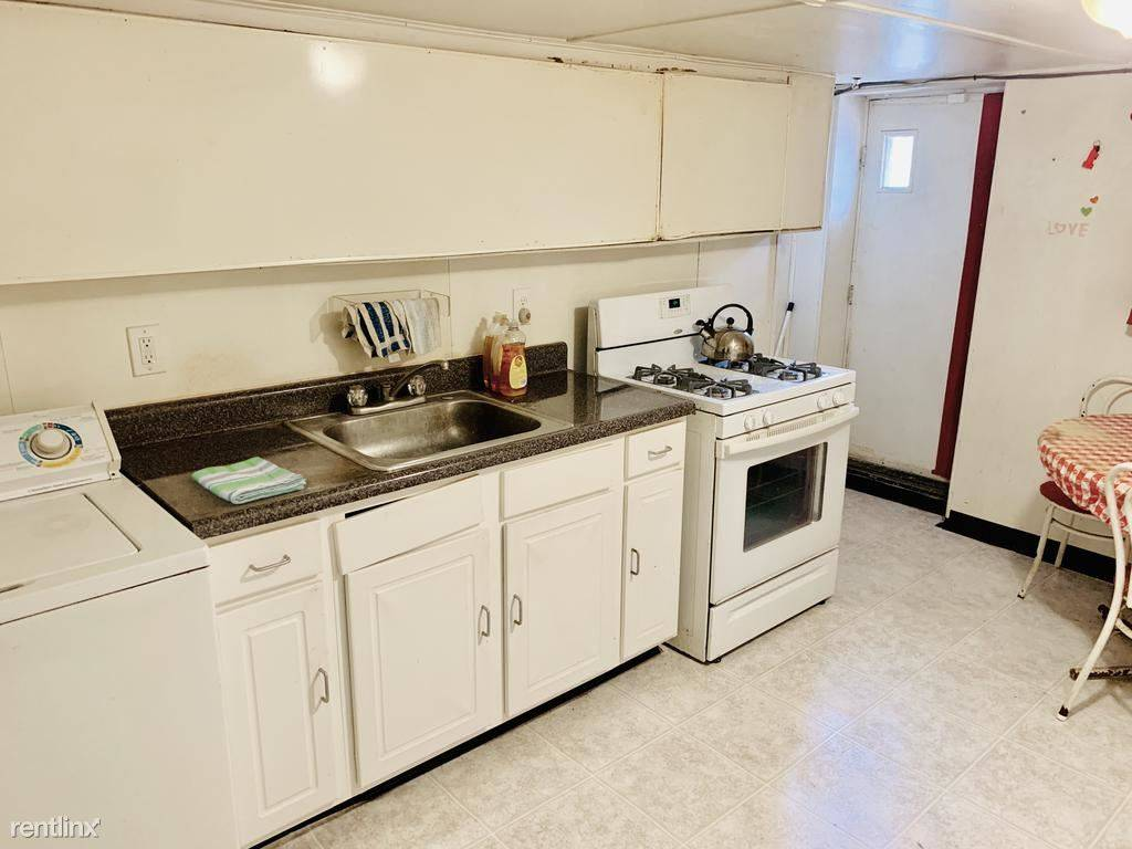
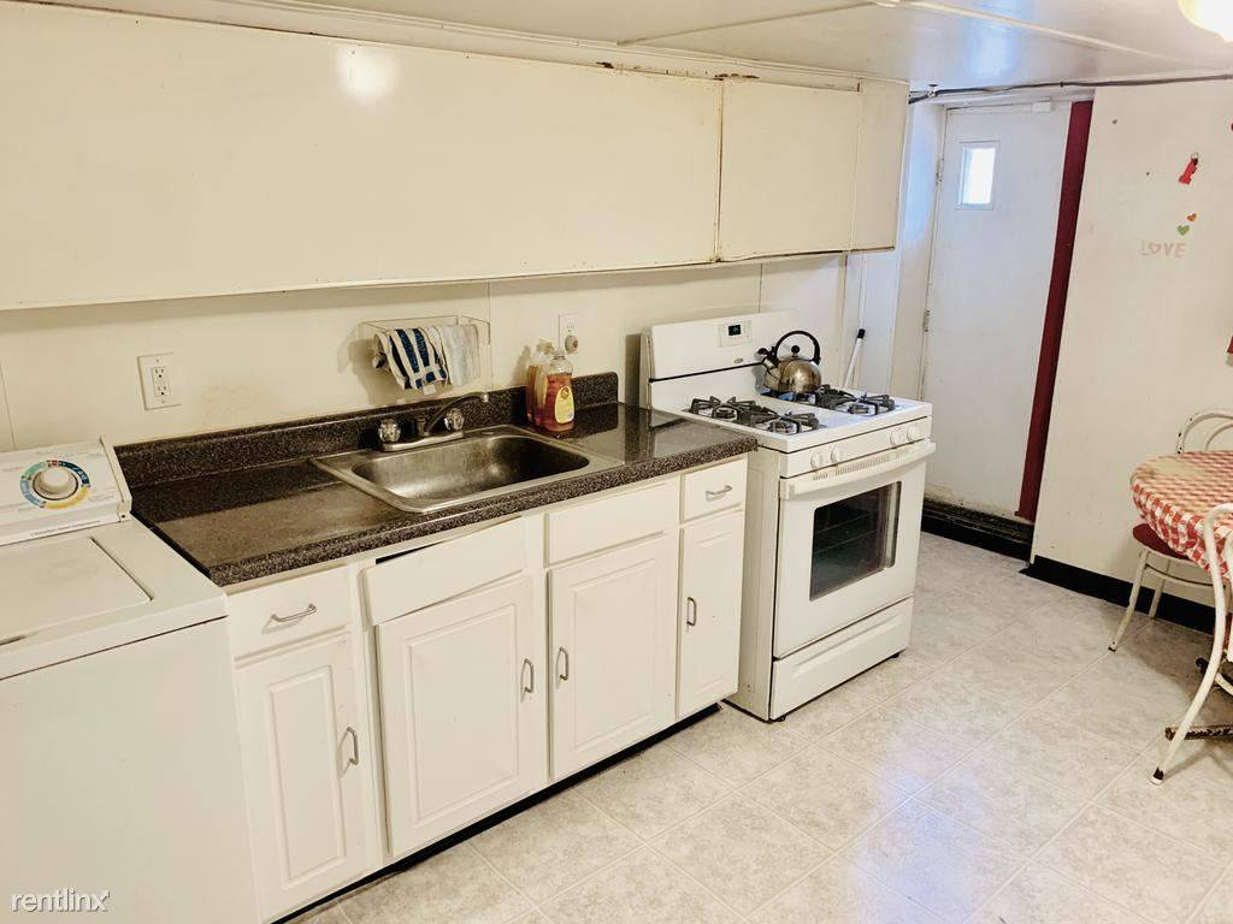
- dish towel (247, 476)
